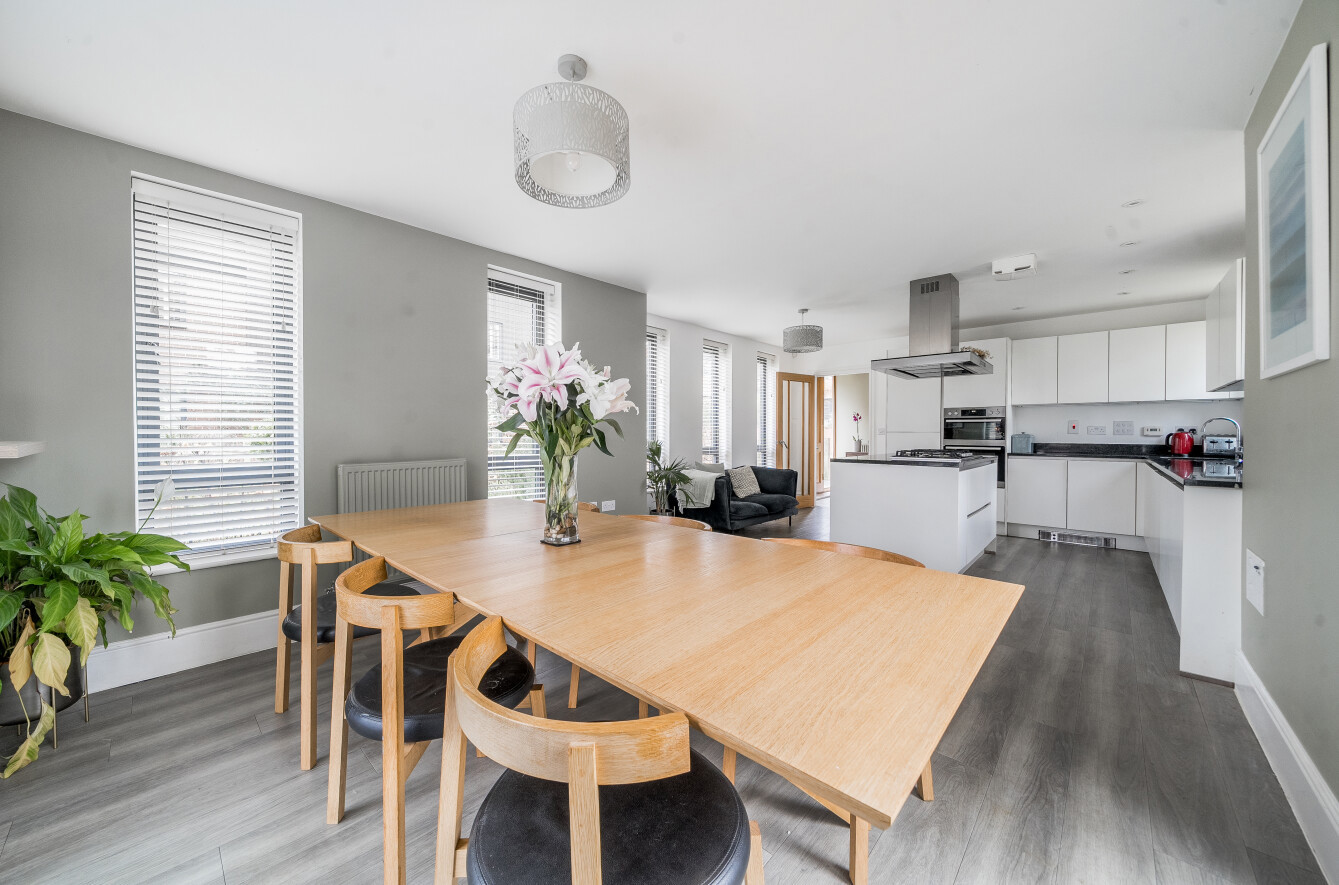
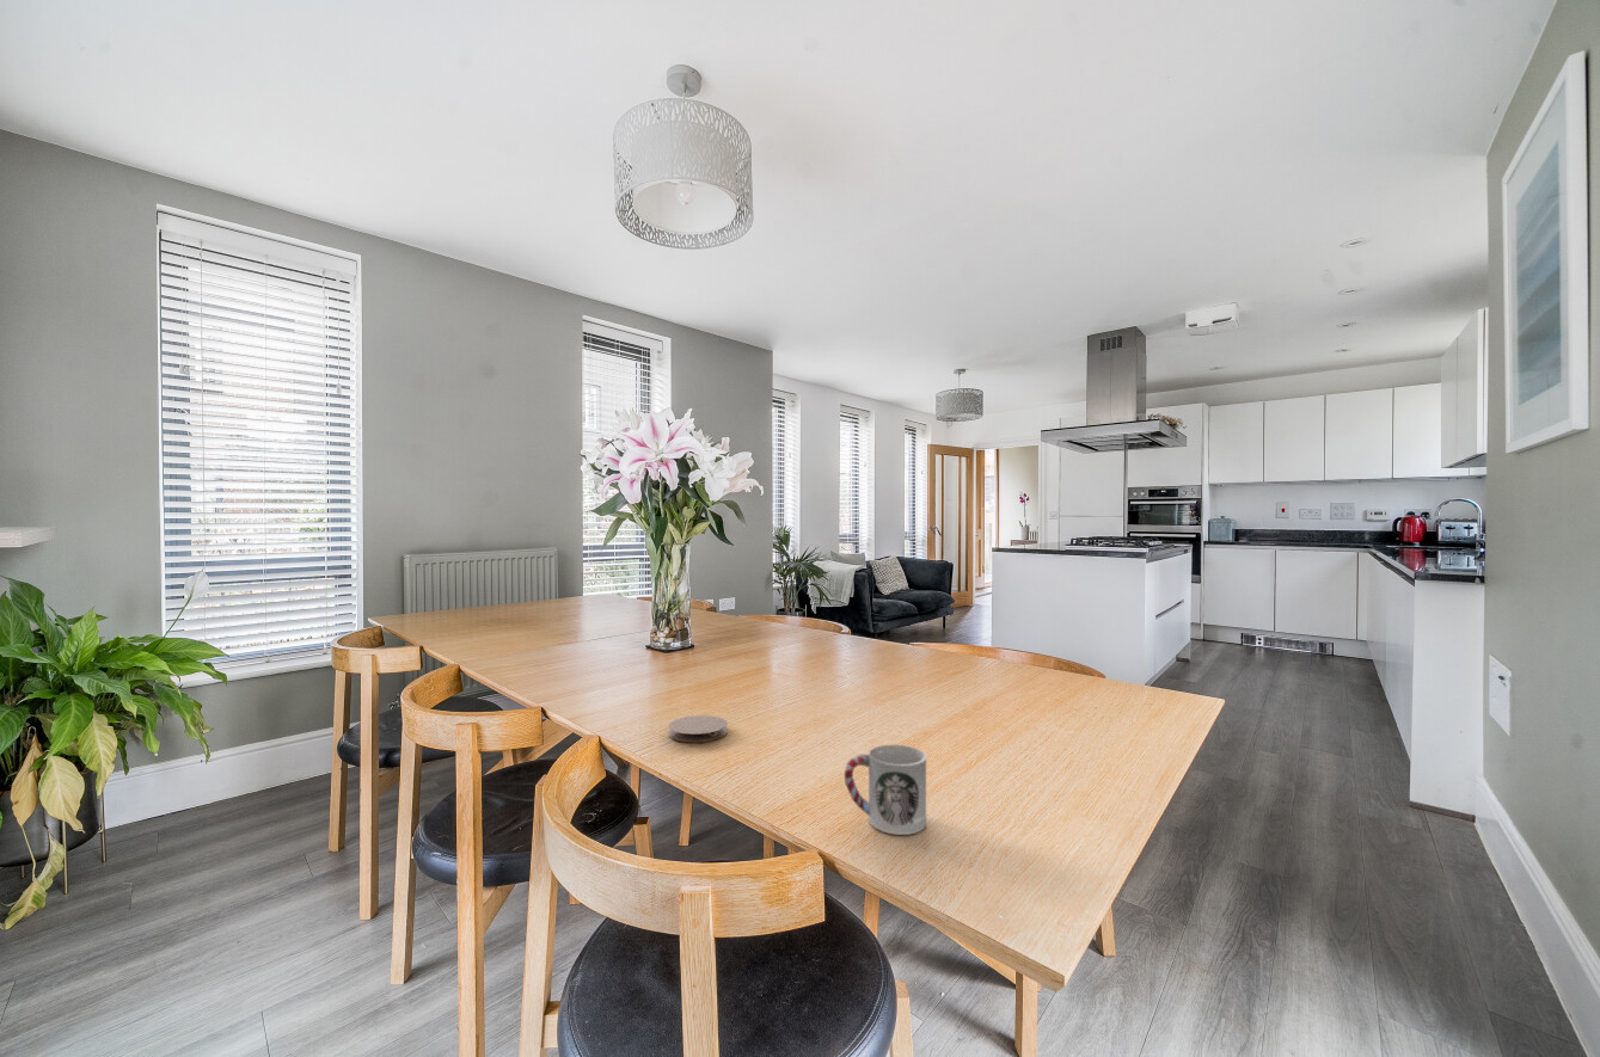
+ cup (884, 786)
+ coaster (698, 727)
